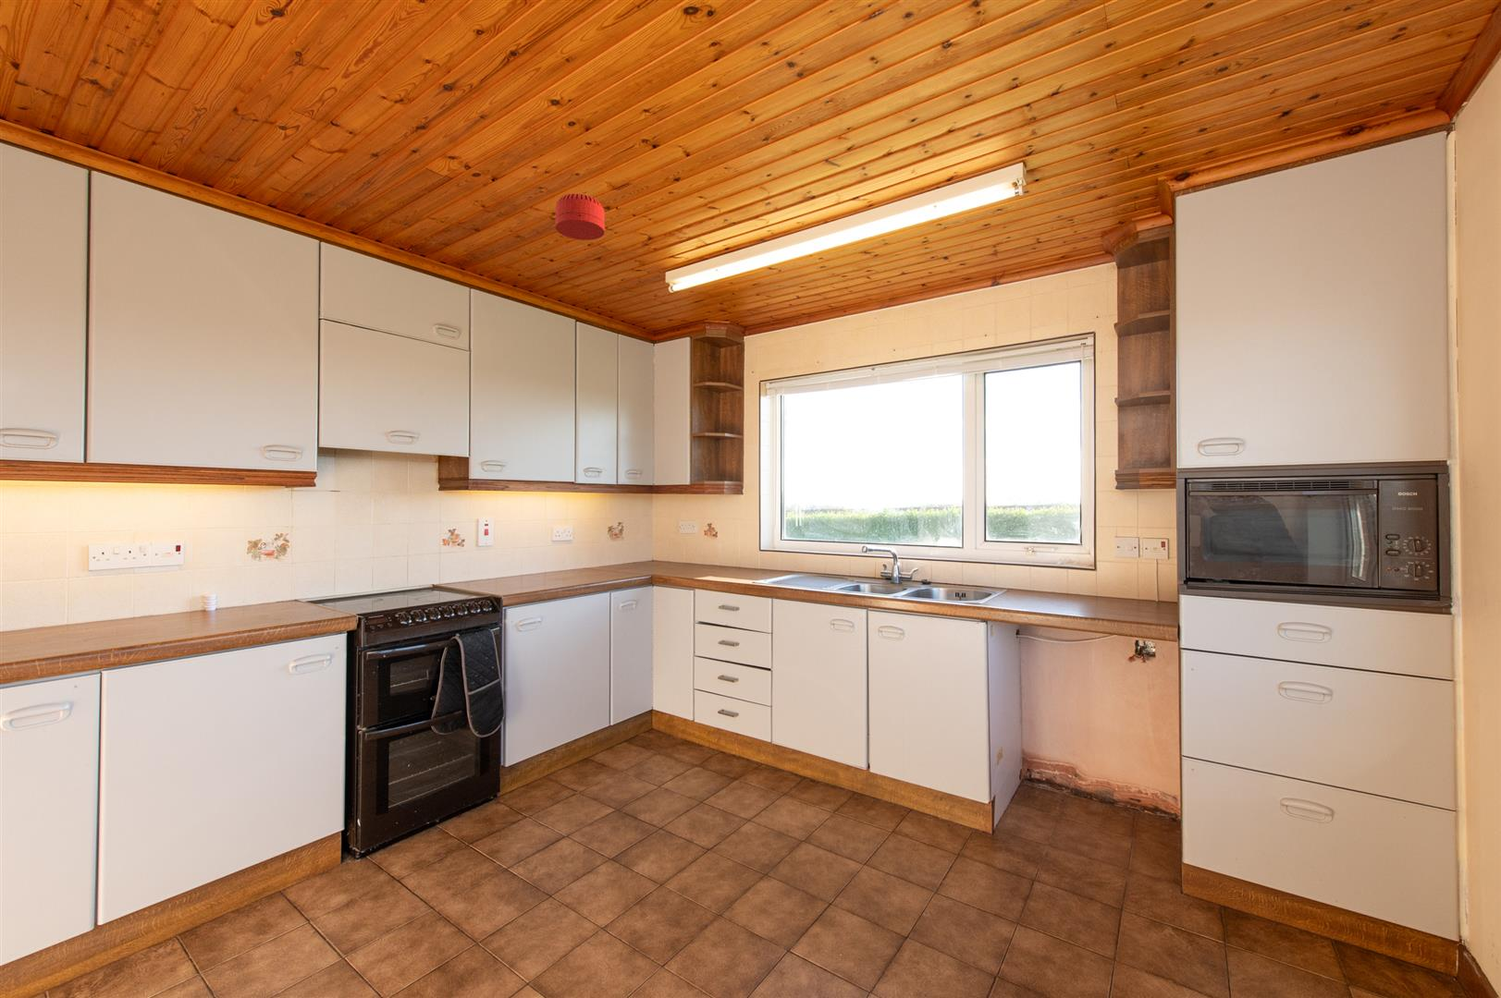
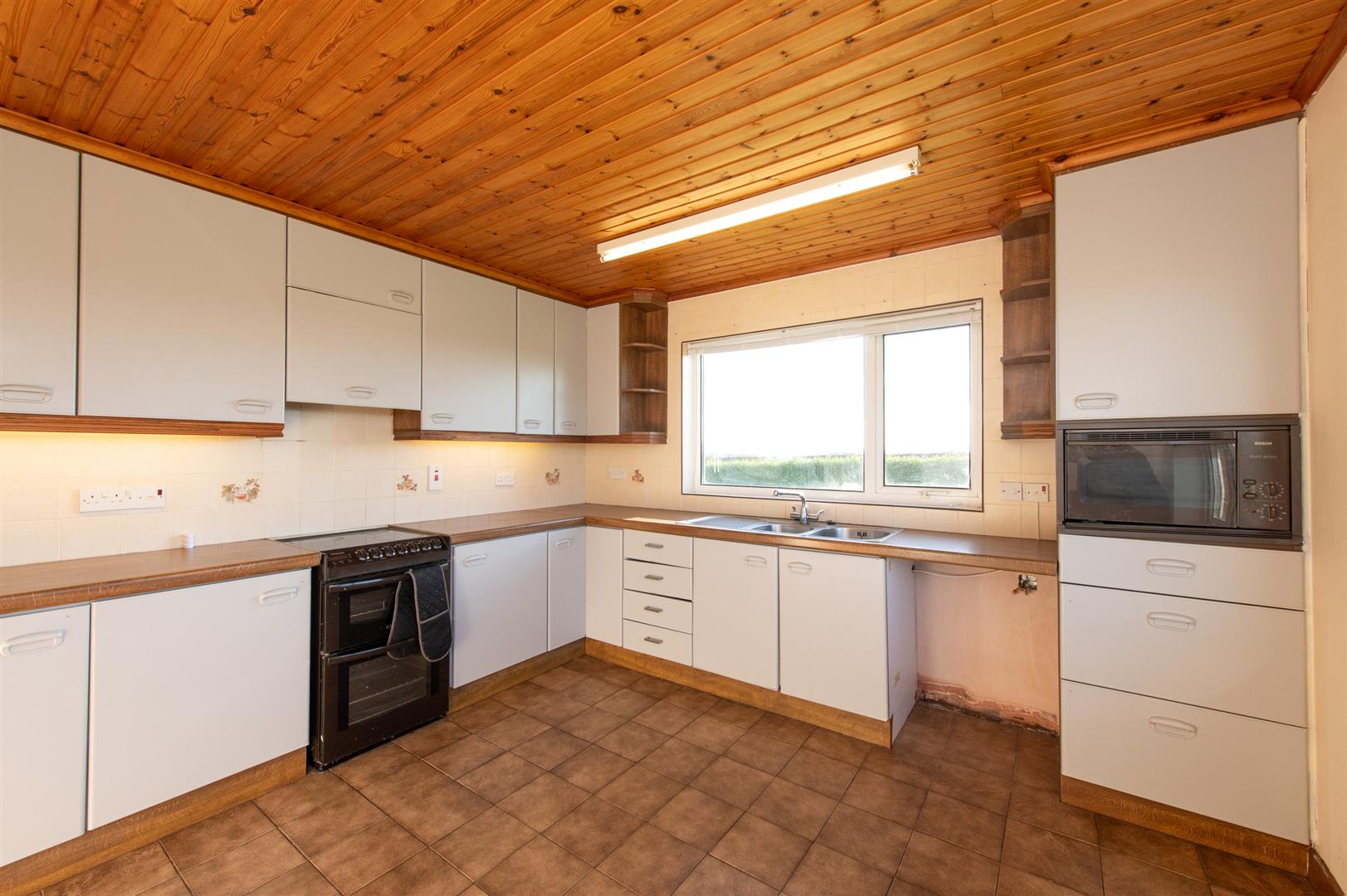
- smoke detector (579, 216)
